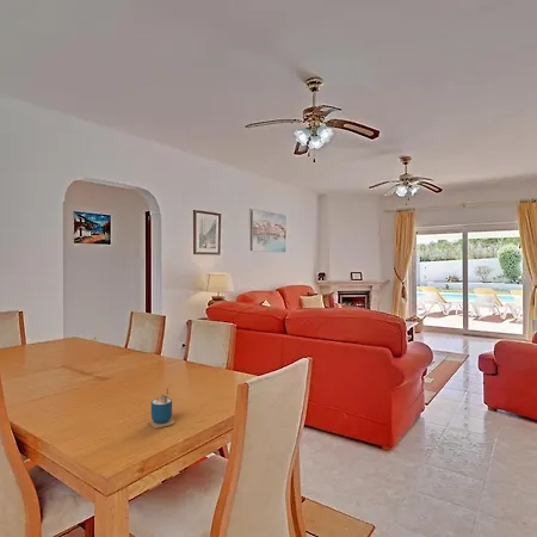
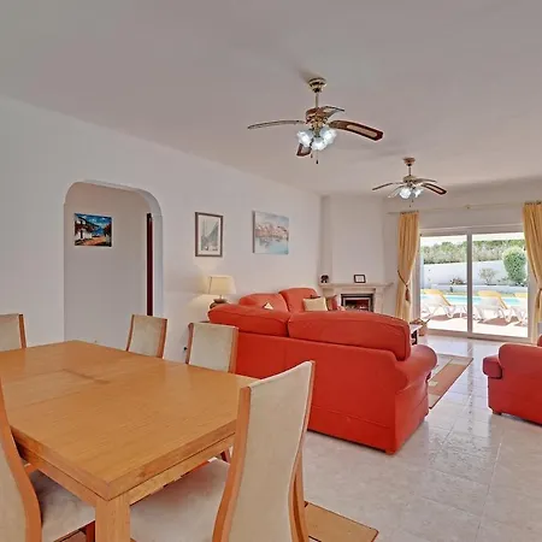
- cup (161, 405)
